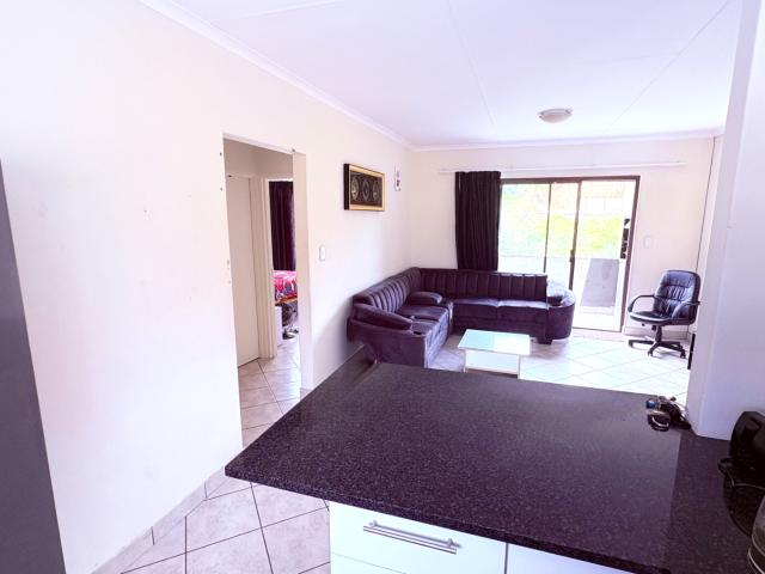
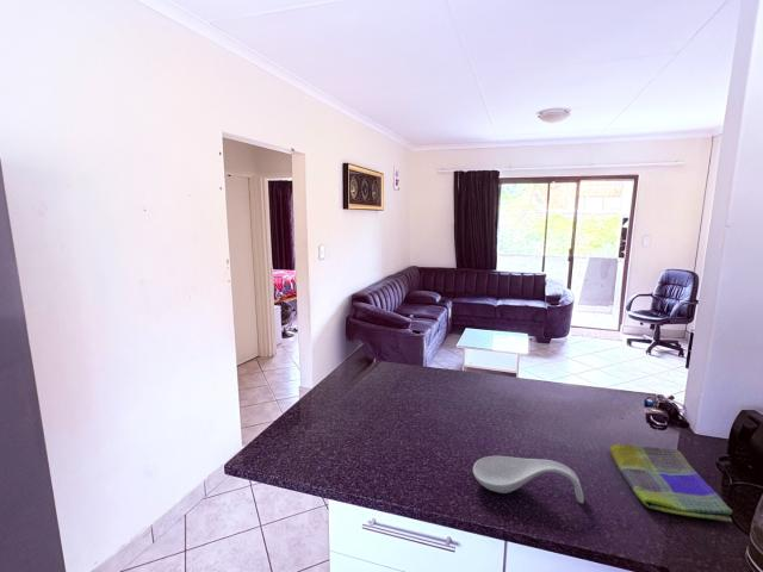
+ dish towel (663, 475)
+ spoon rest (526, 474)
